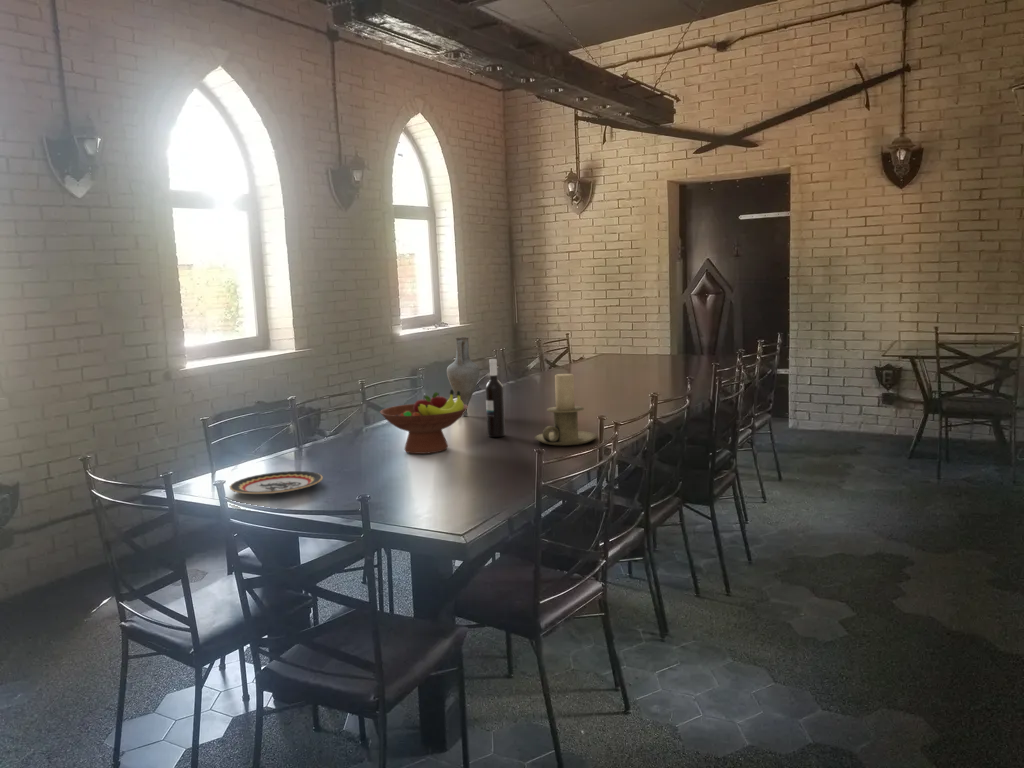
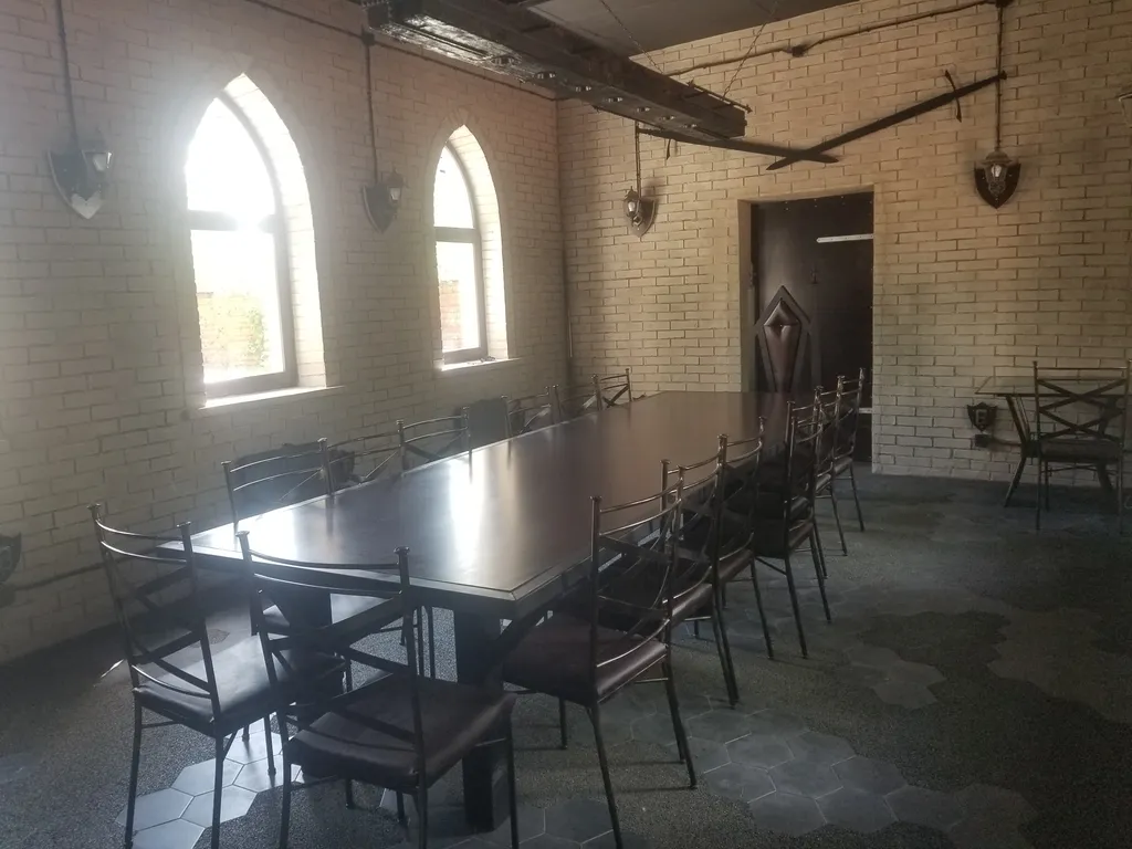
- wine bottle (494, 397)
- candle holder (565, 407)
- plate (277, 484)
- vase (463, 376)
- fruit bowl (424, 421)
